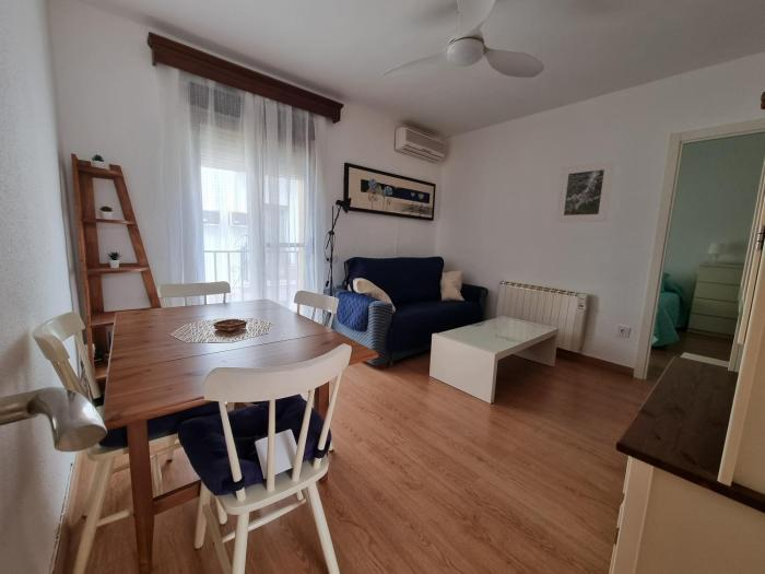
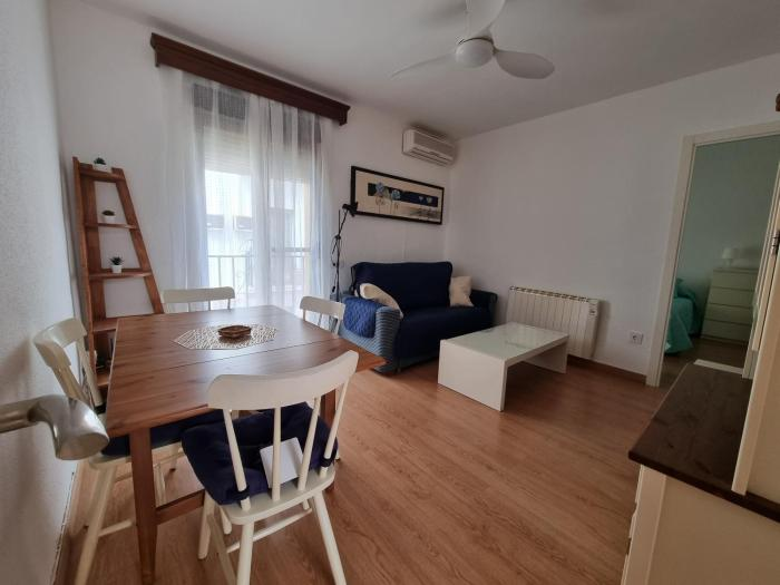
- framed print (582, 194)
